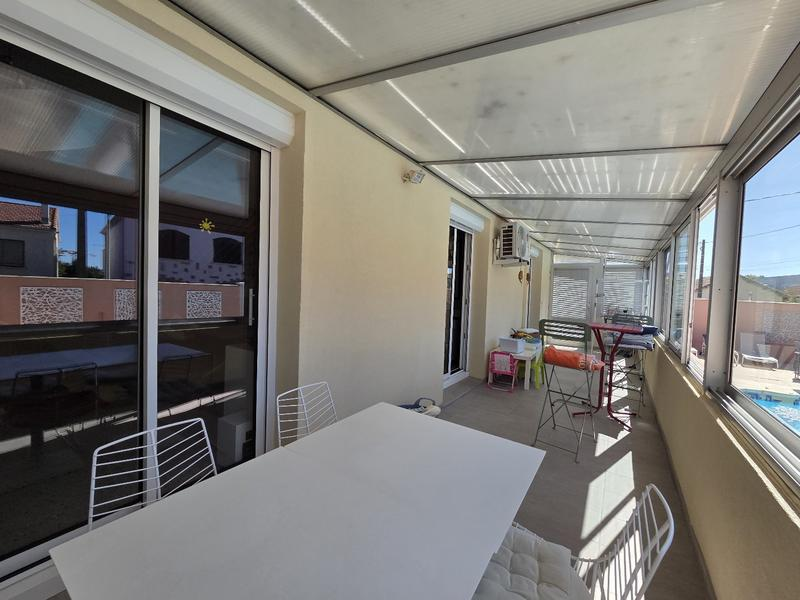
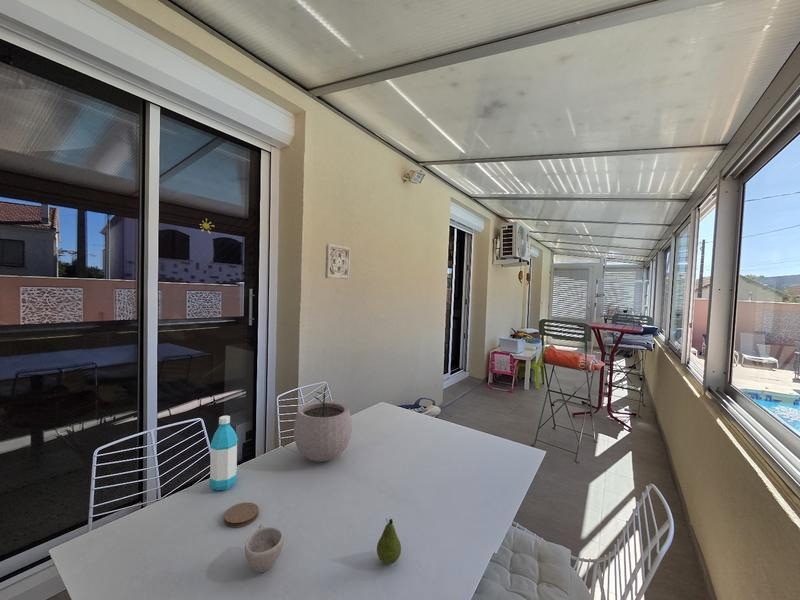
+ cup (262, 548)
+ water bottle (224, 451)
+ fruit (389, 539)
+ coaster (241, 514)
+ wall ornament (338, 262)
+ plant pot (323, 422)
